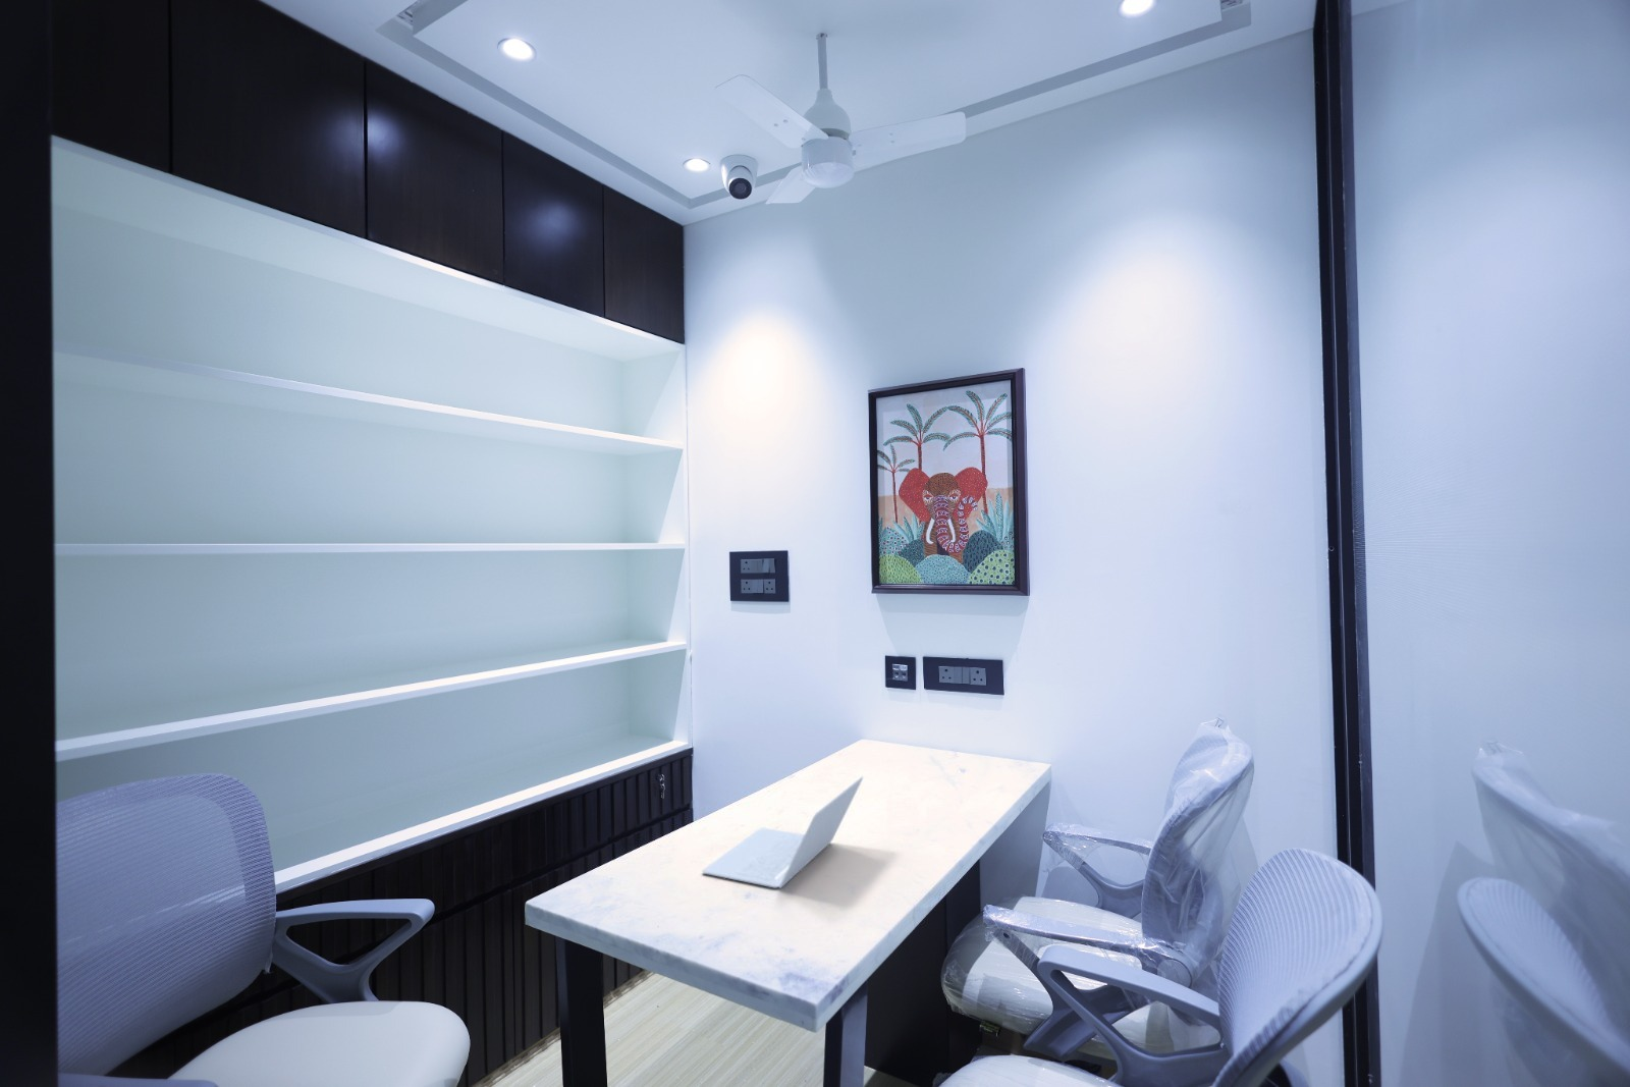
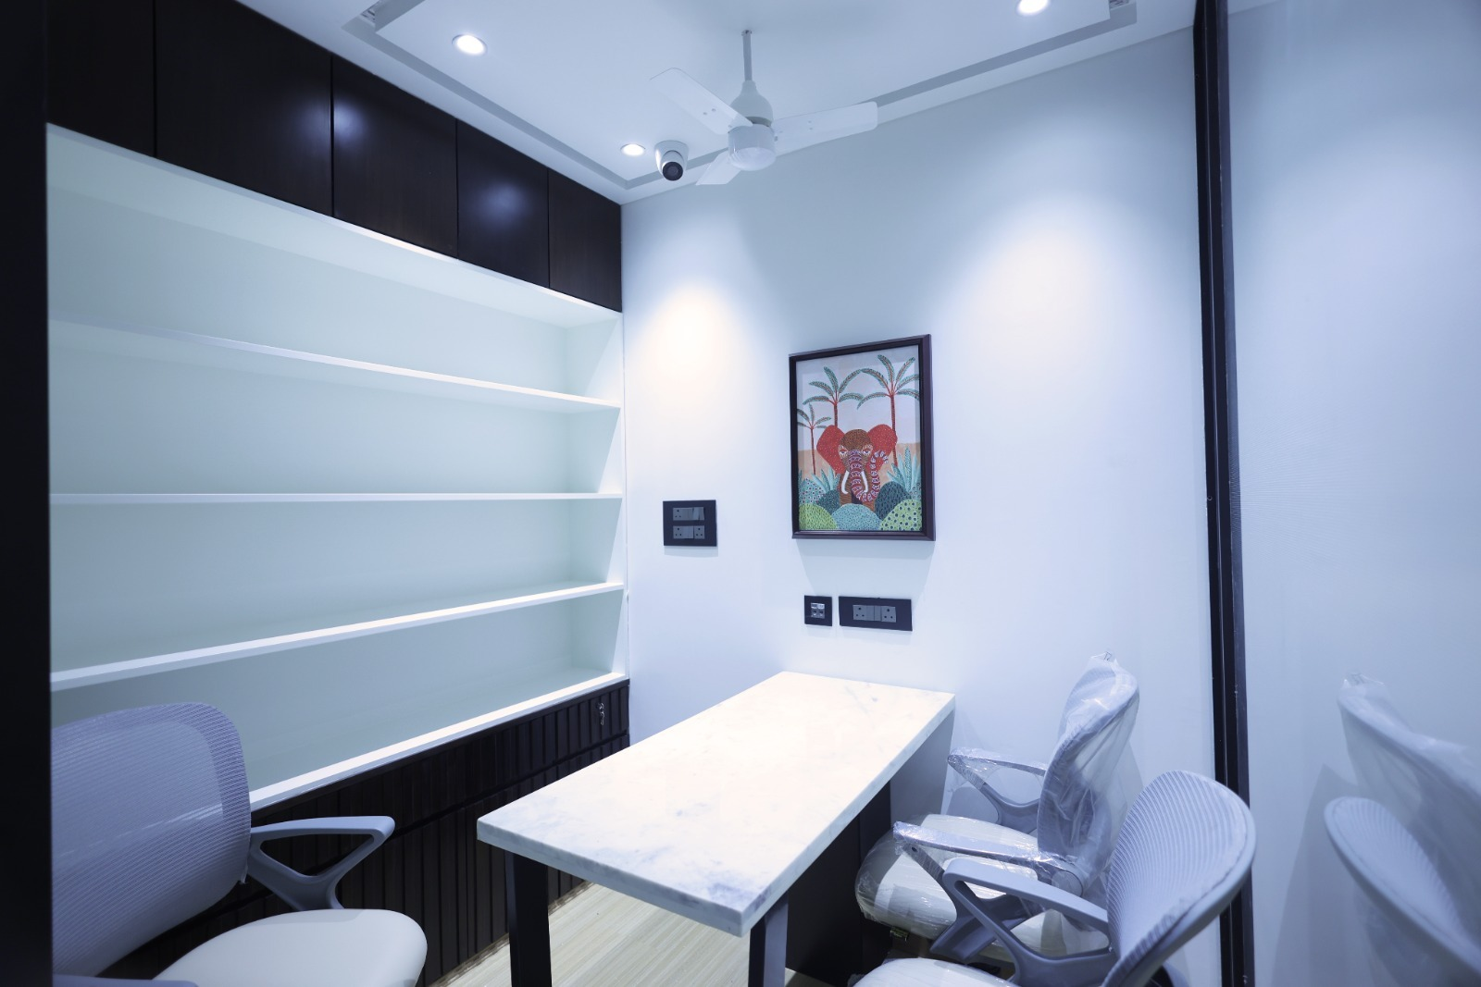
- laptop (786, 831)
